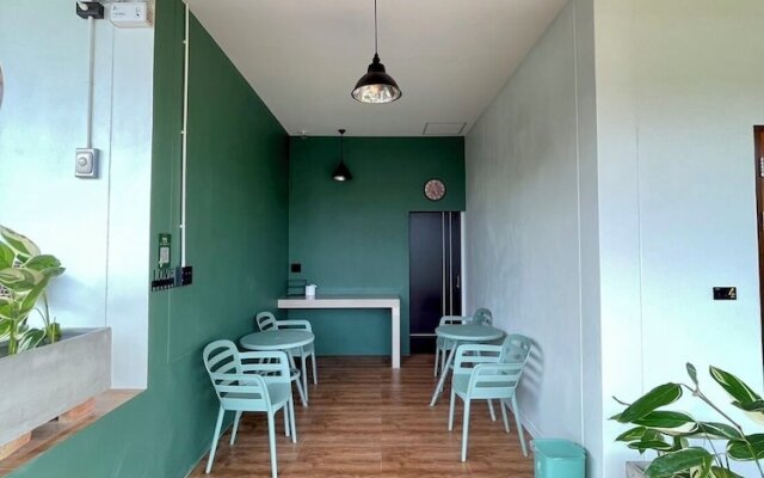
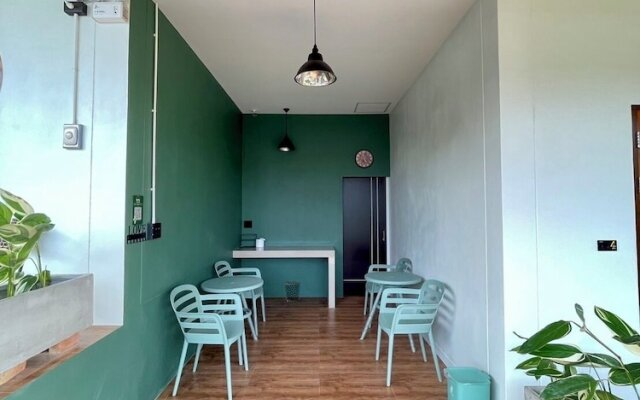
+ waste bin (292, 290)
